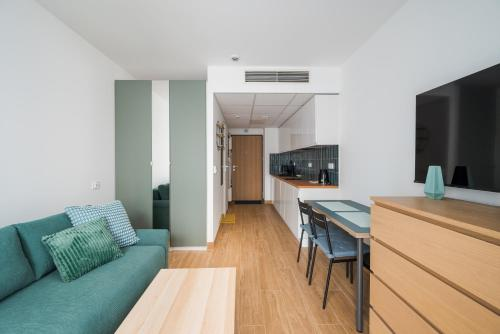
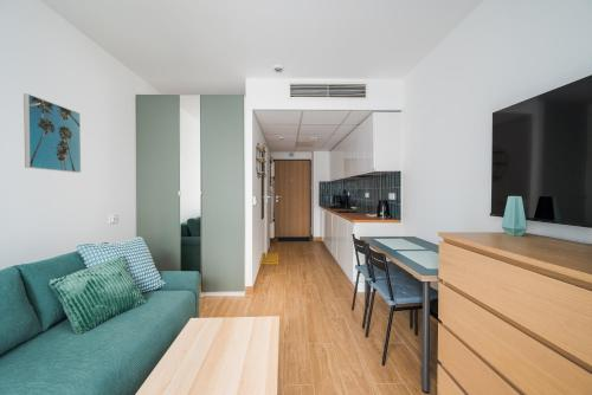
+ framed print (54, 137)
